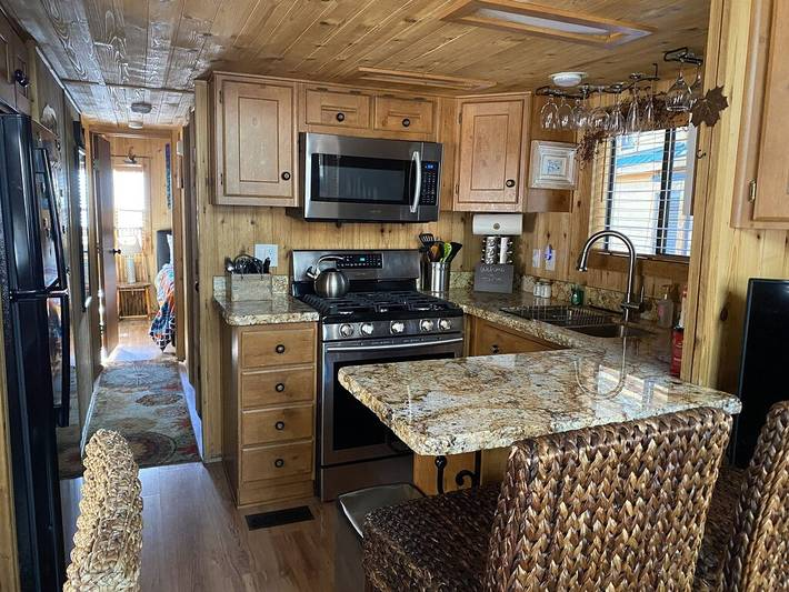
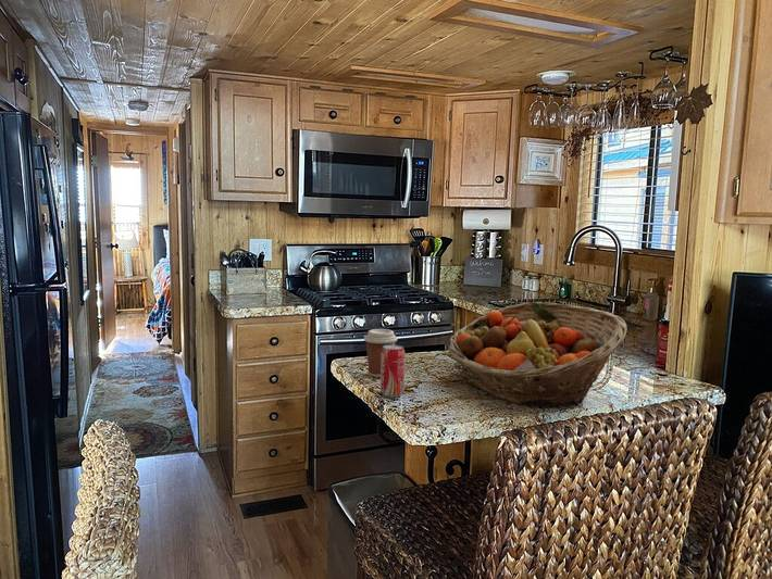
+ beverage can (393, 370)
+ fruit basket (532, 349)
+ coffee cup (379, 352)
